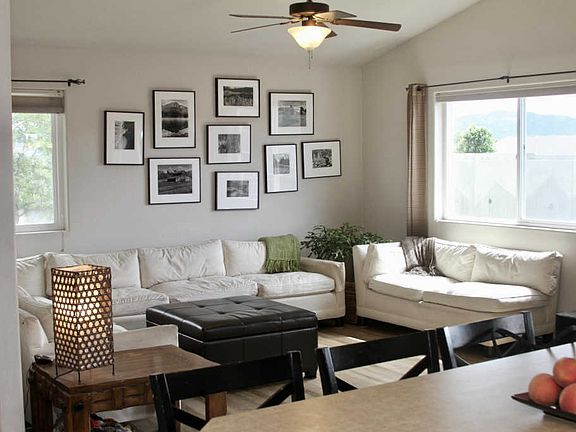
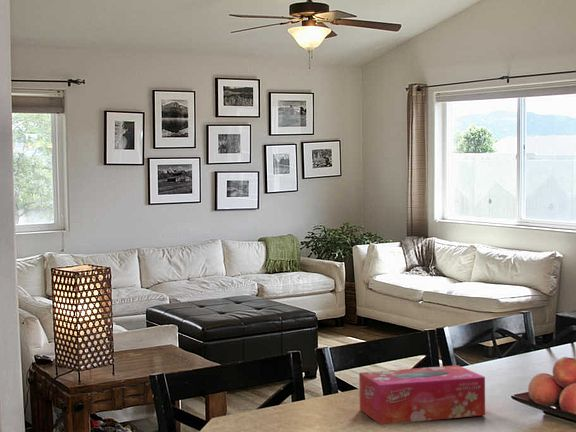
+ tissue box (421, 393)
